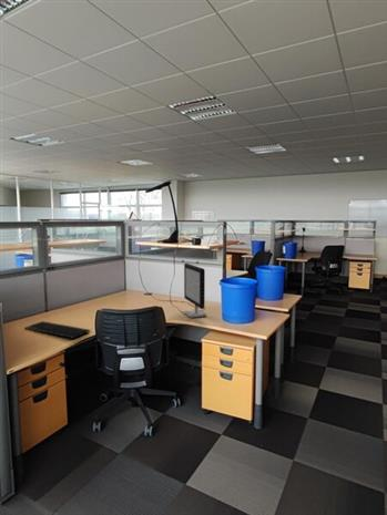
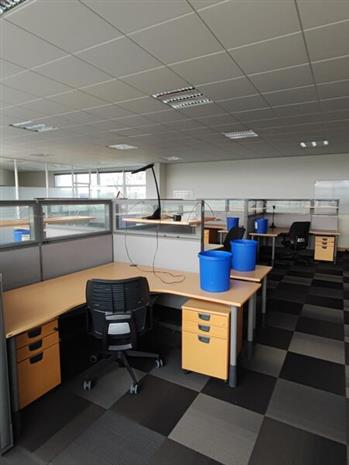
- keyboard (57, 329)
- computer monitor (195, 290)
